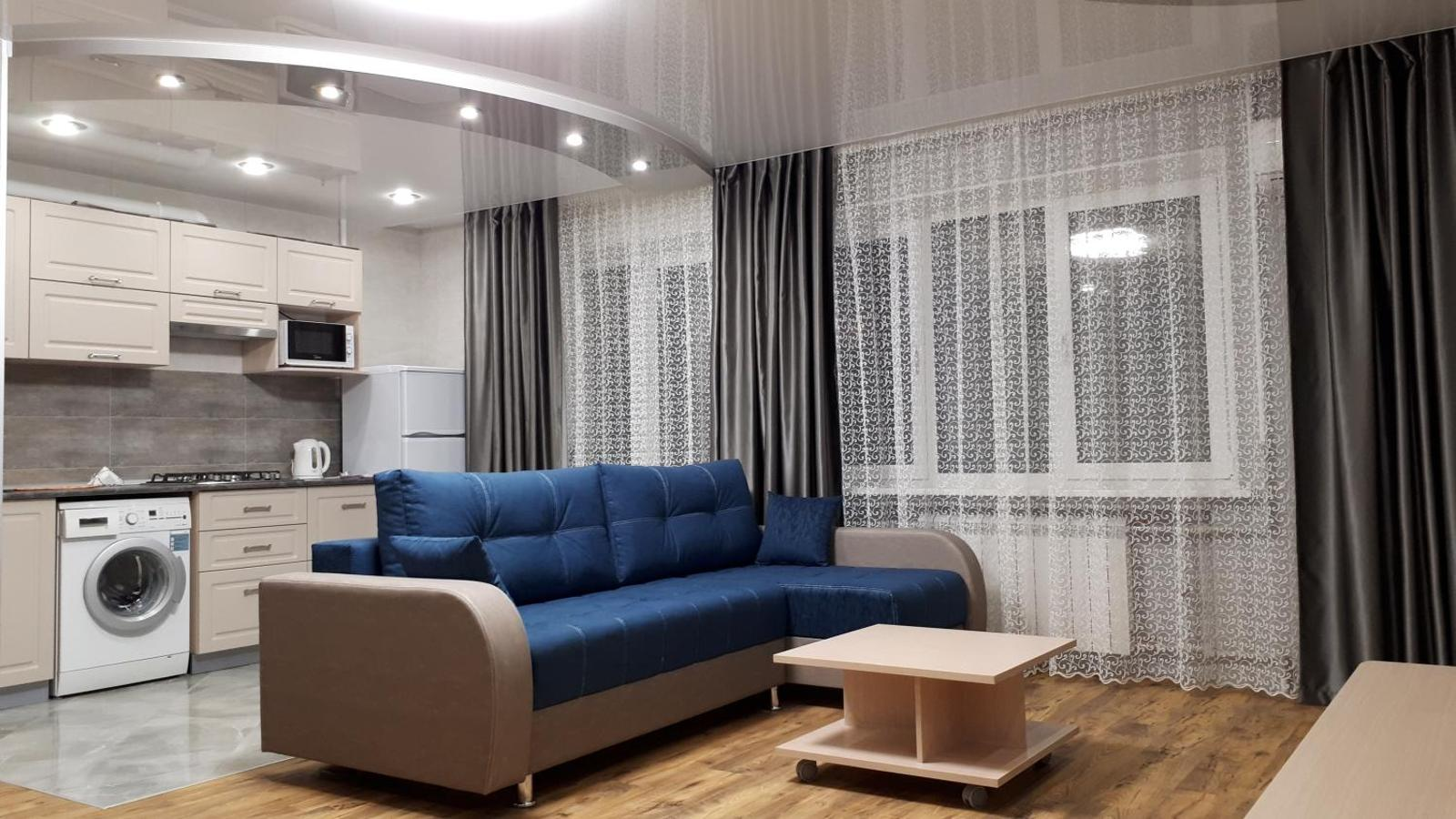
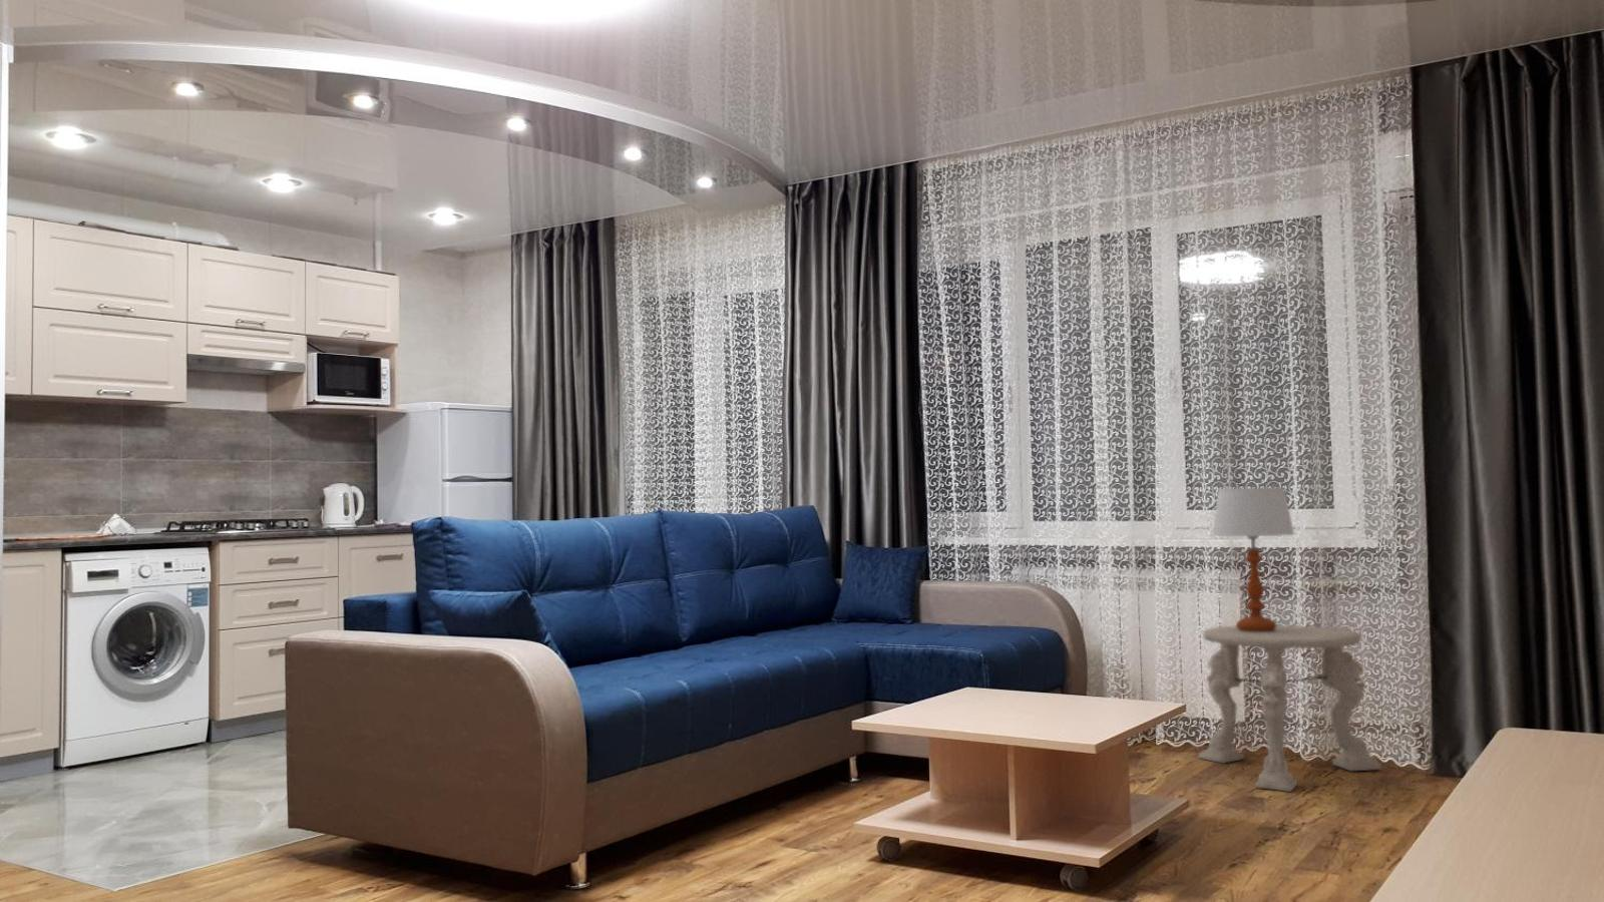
+ table lamp (1254, 558)
+ side table (1276, 702)
